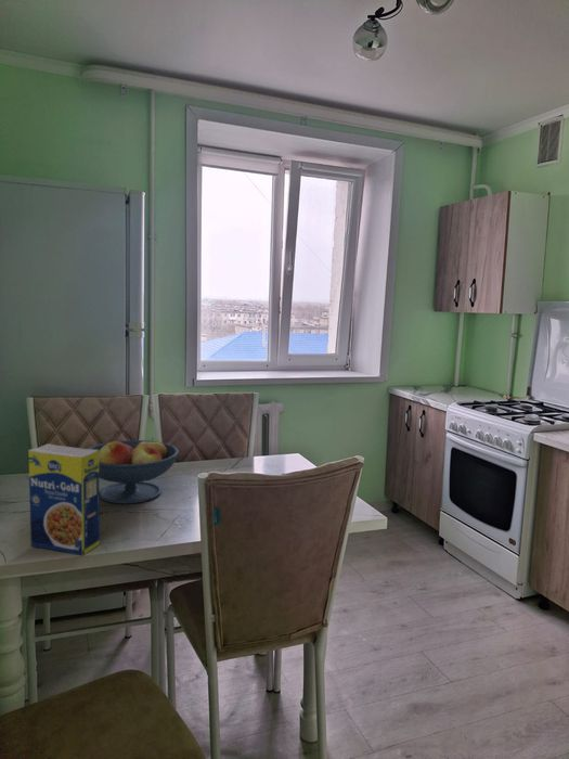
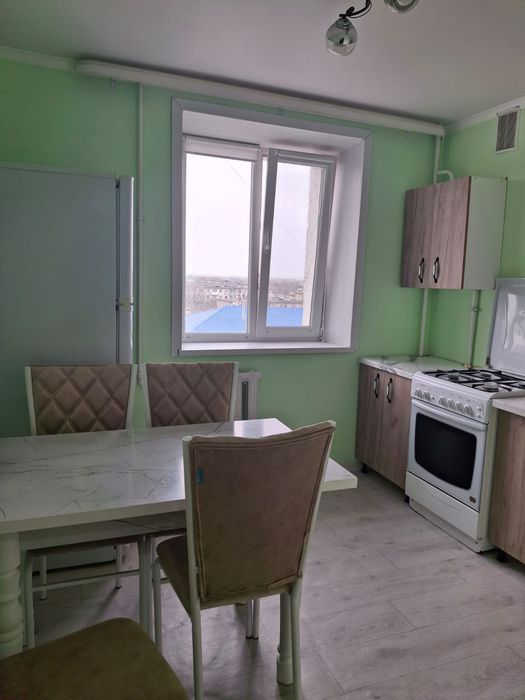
- legume (64, 498)
- fruit bowl (130, 465)
